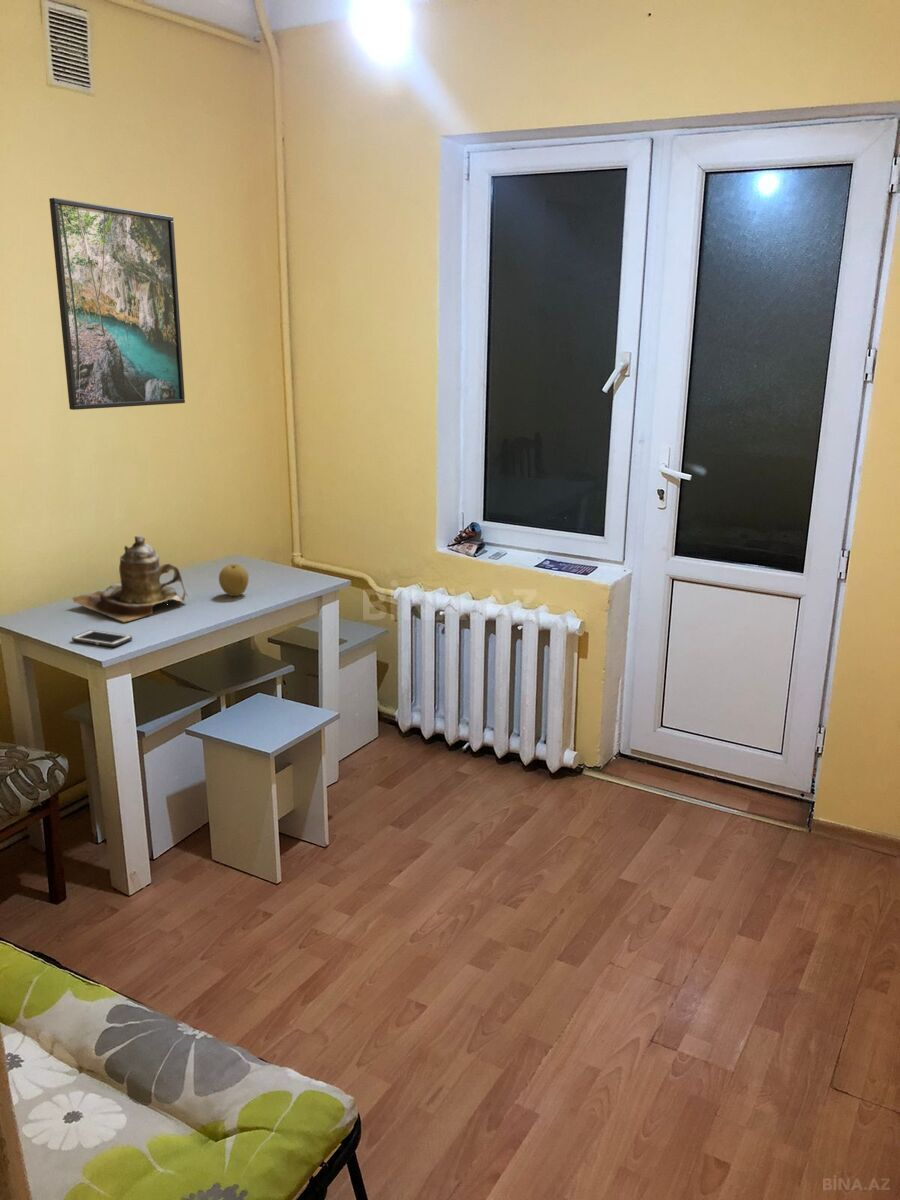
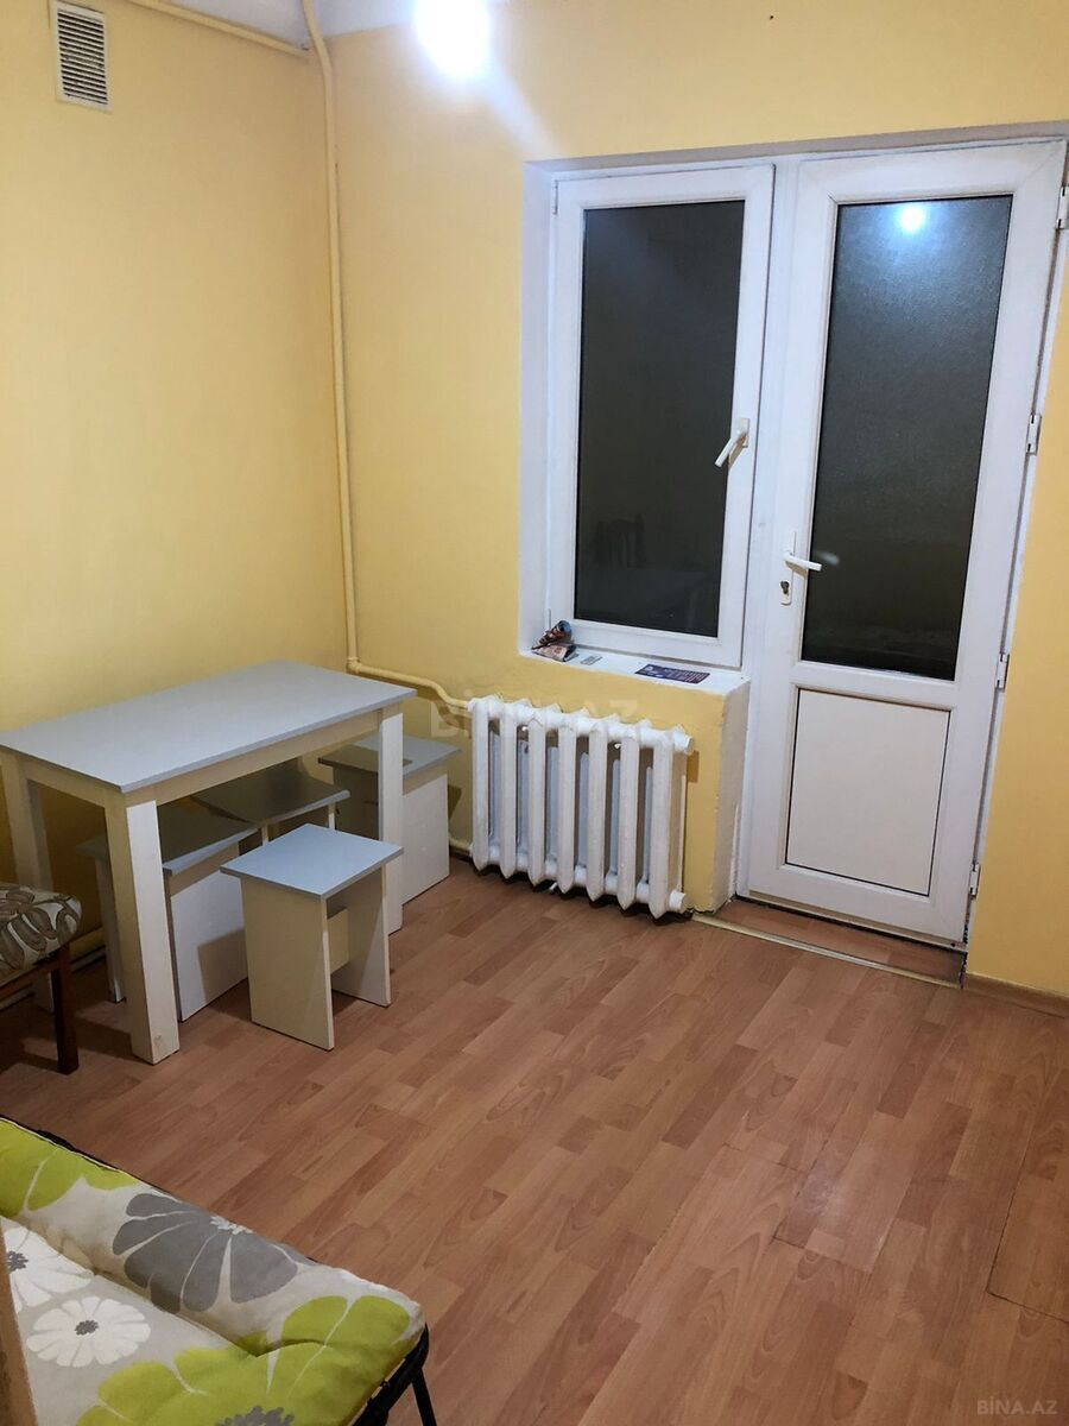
- teapot (130, 571)
- fruit (233, 580)
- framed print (123, 309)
- cell phone (102, 638)
